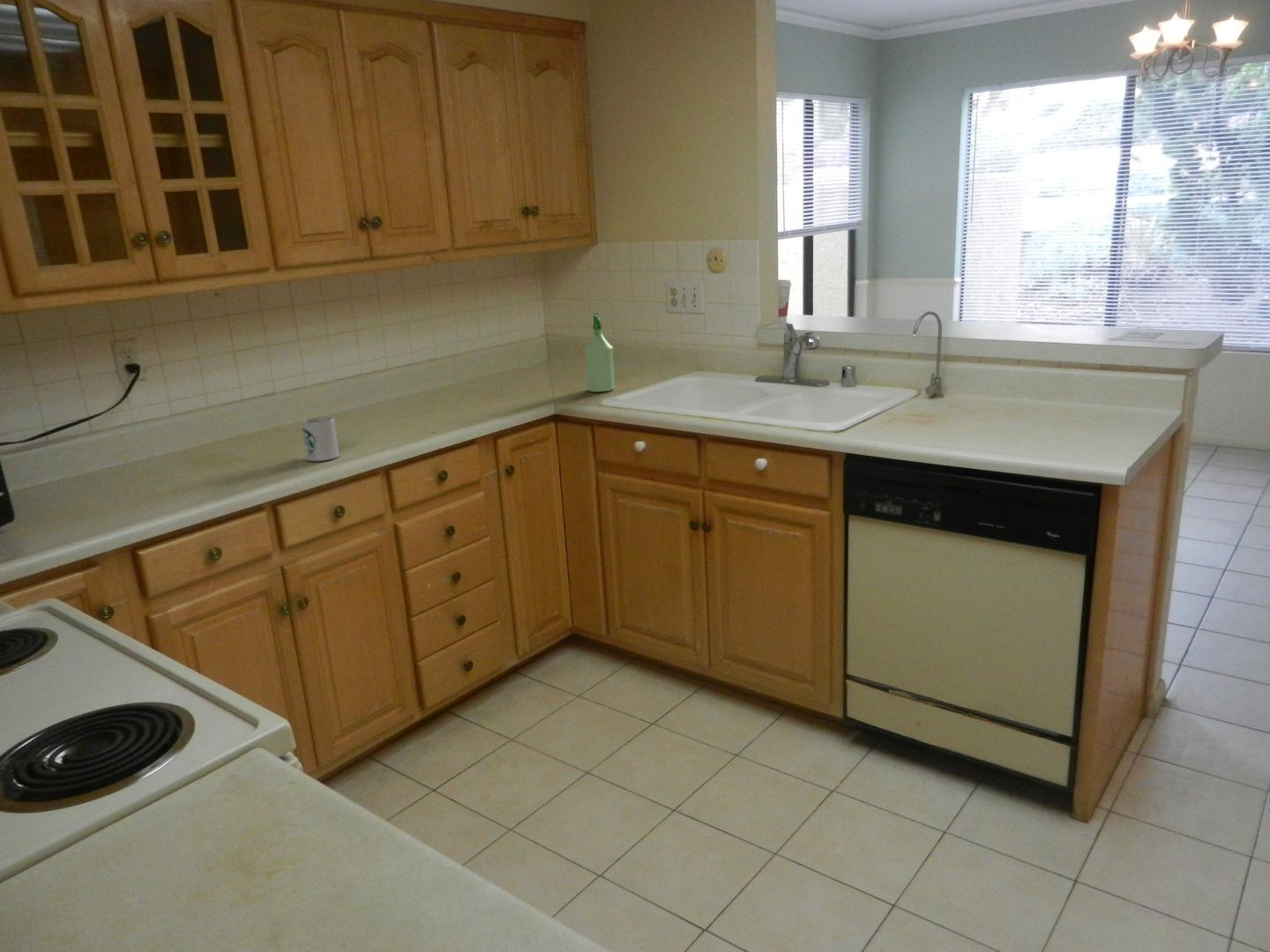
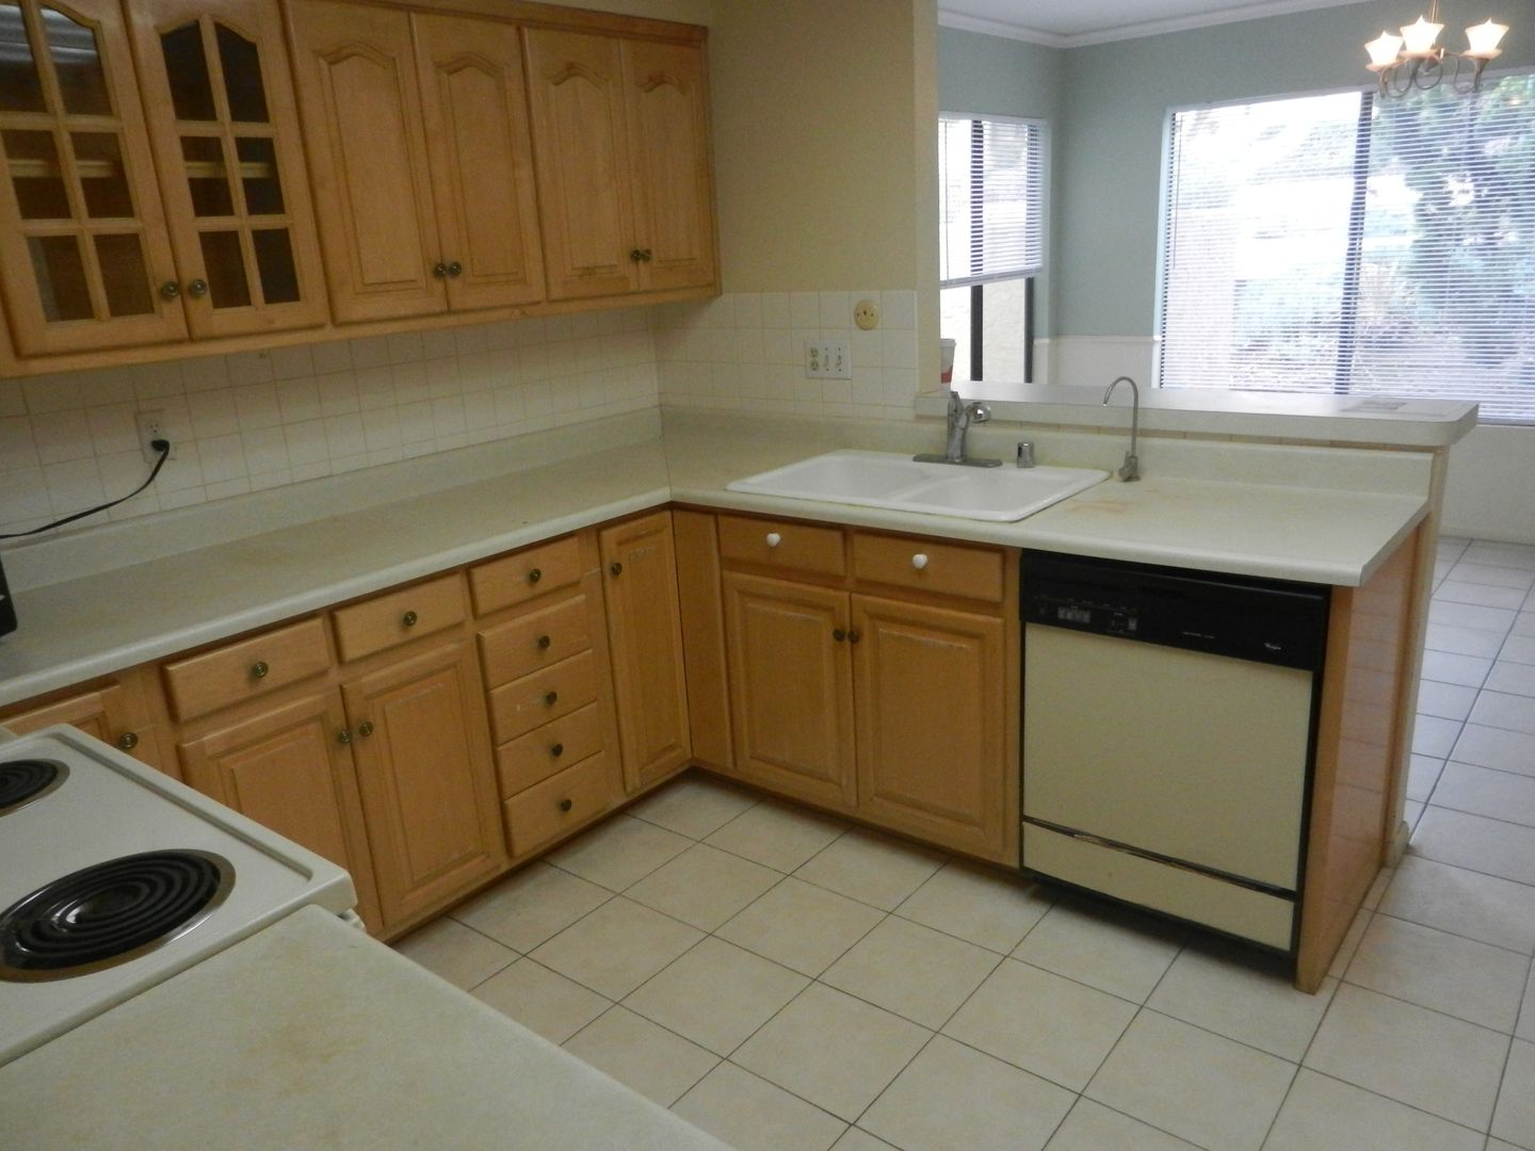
- mug (317, 437)
- spray bottle (598, 351)
